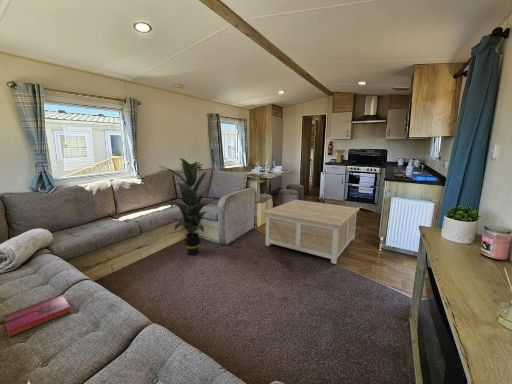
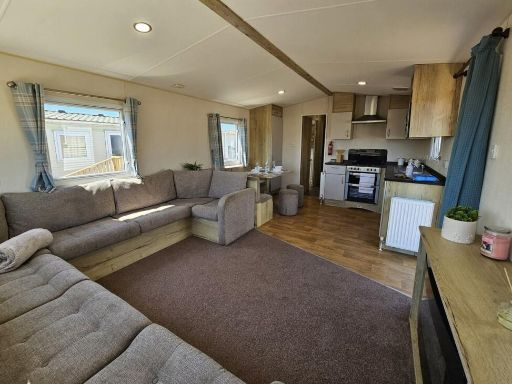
- indoor plant (187, 207)
- coffee table (312, 226)
- hardback book (38, 313)
